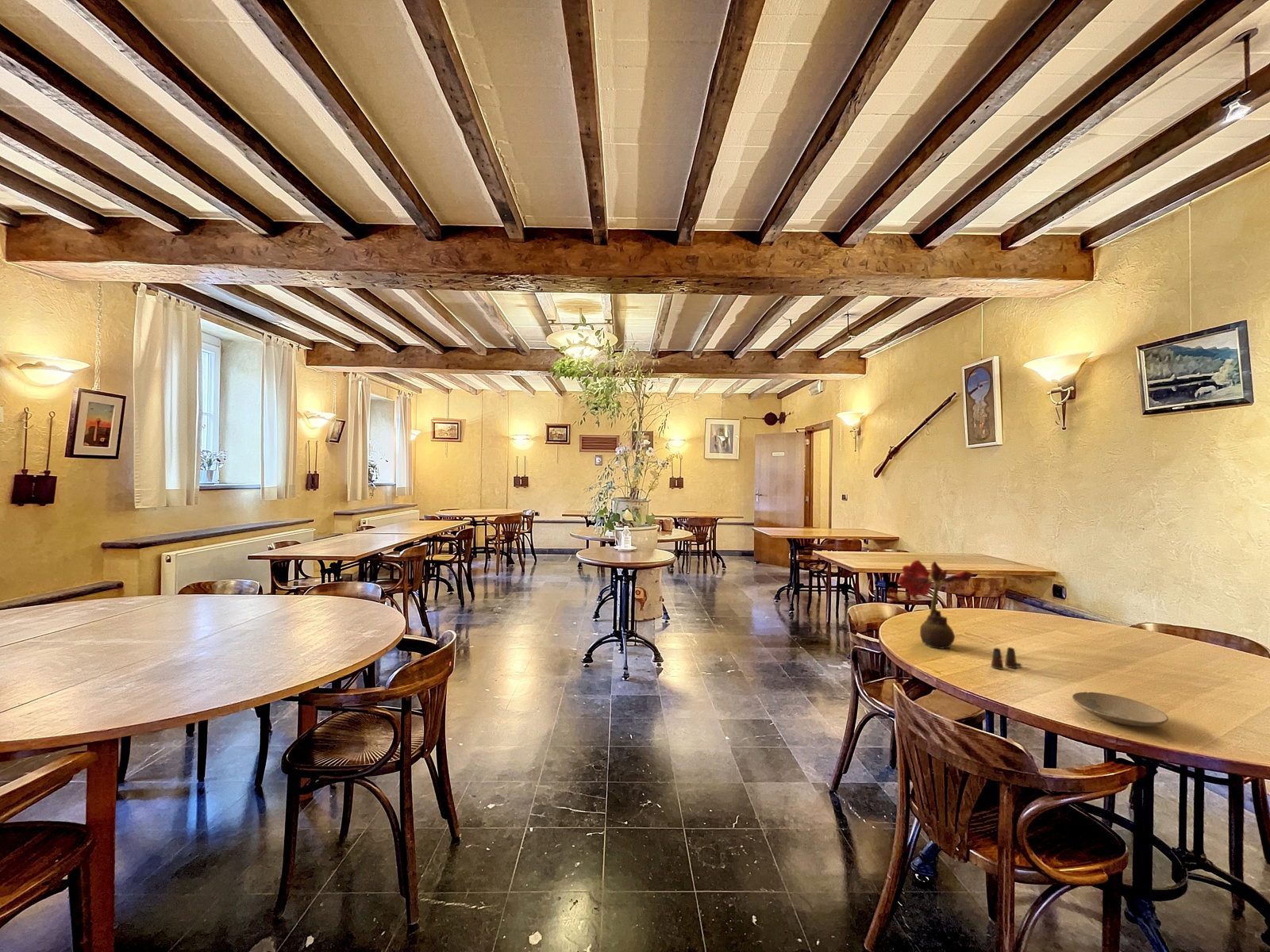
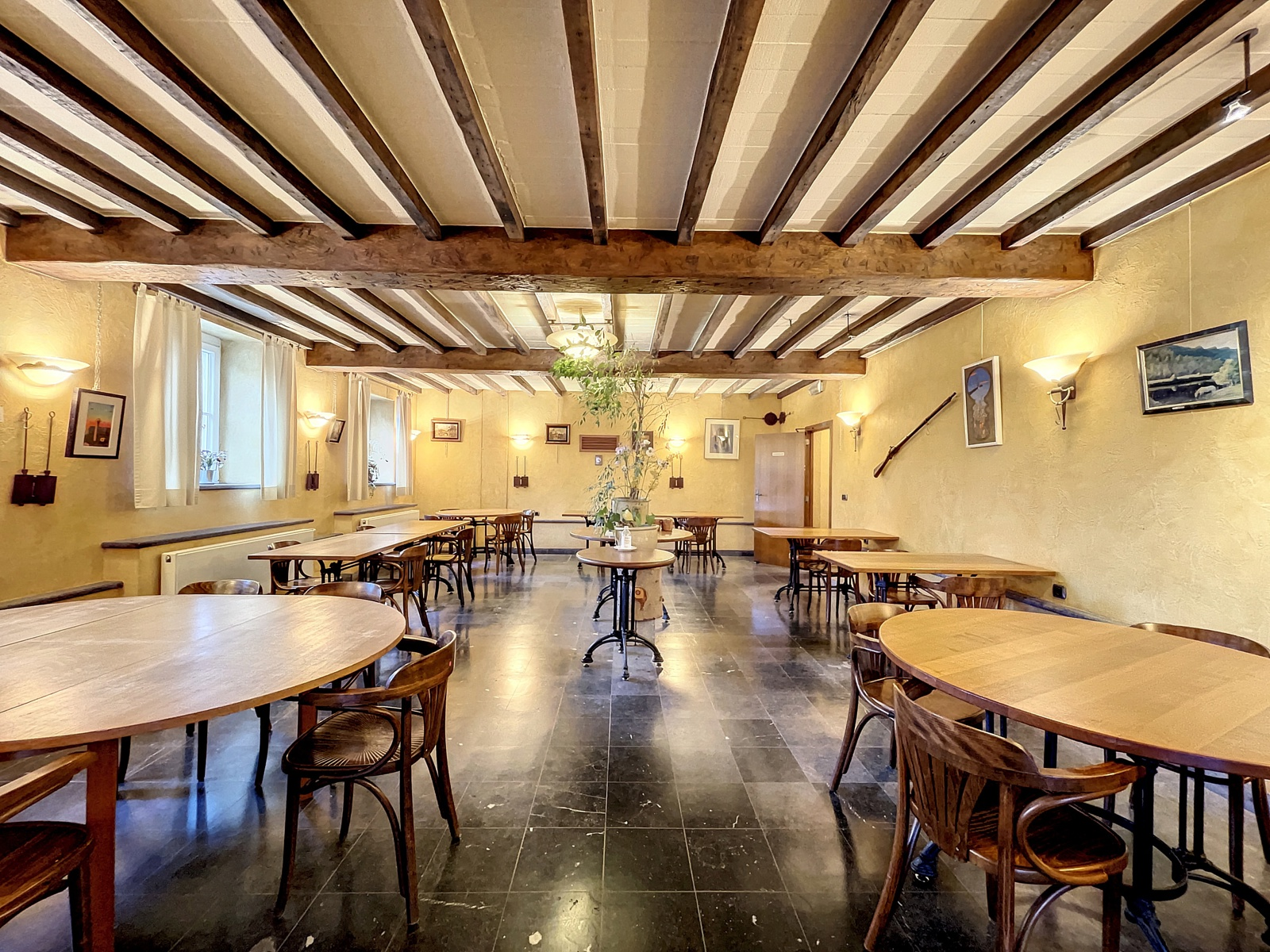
- flower (932, 600)
- plate (1118, 712)
- salt shaker (1006, 657)
